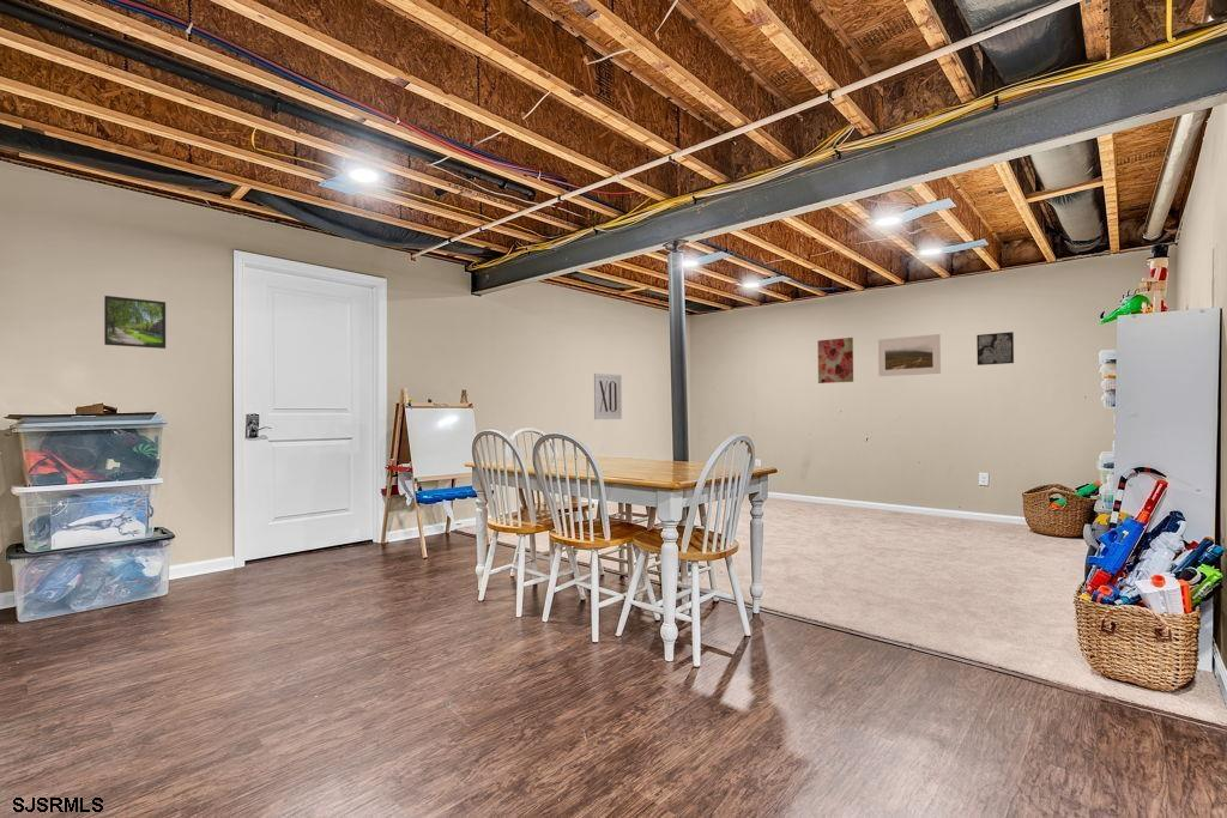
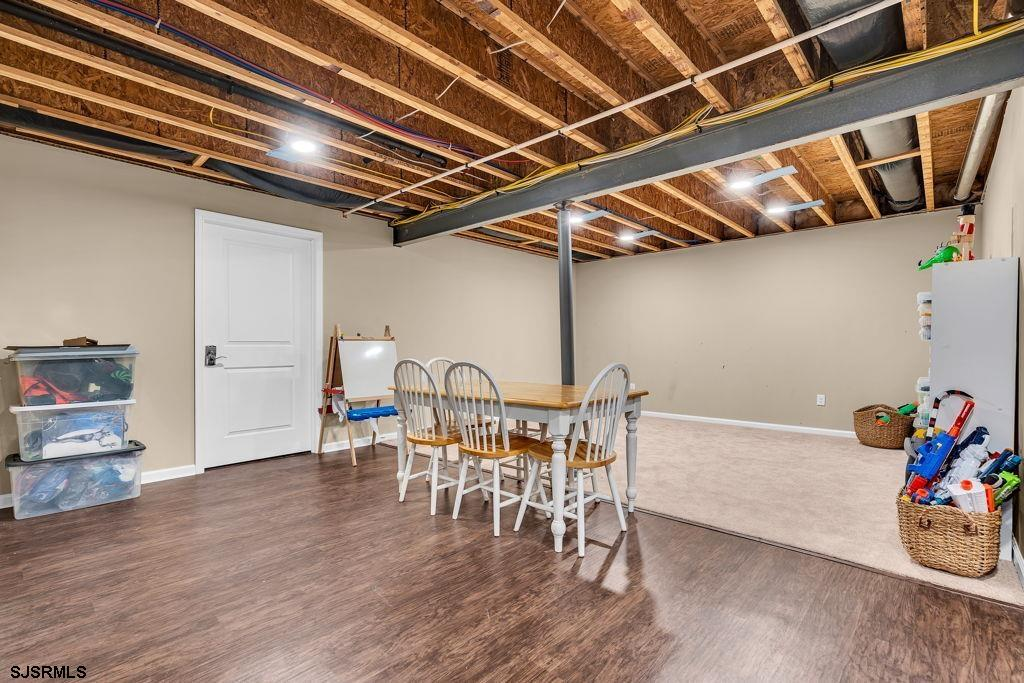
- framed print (908, 356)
- wall art (995, 349)
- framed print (135, 322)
- wall art (608, 396)
- wall art (835, 360)
